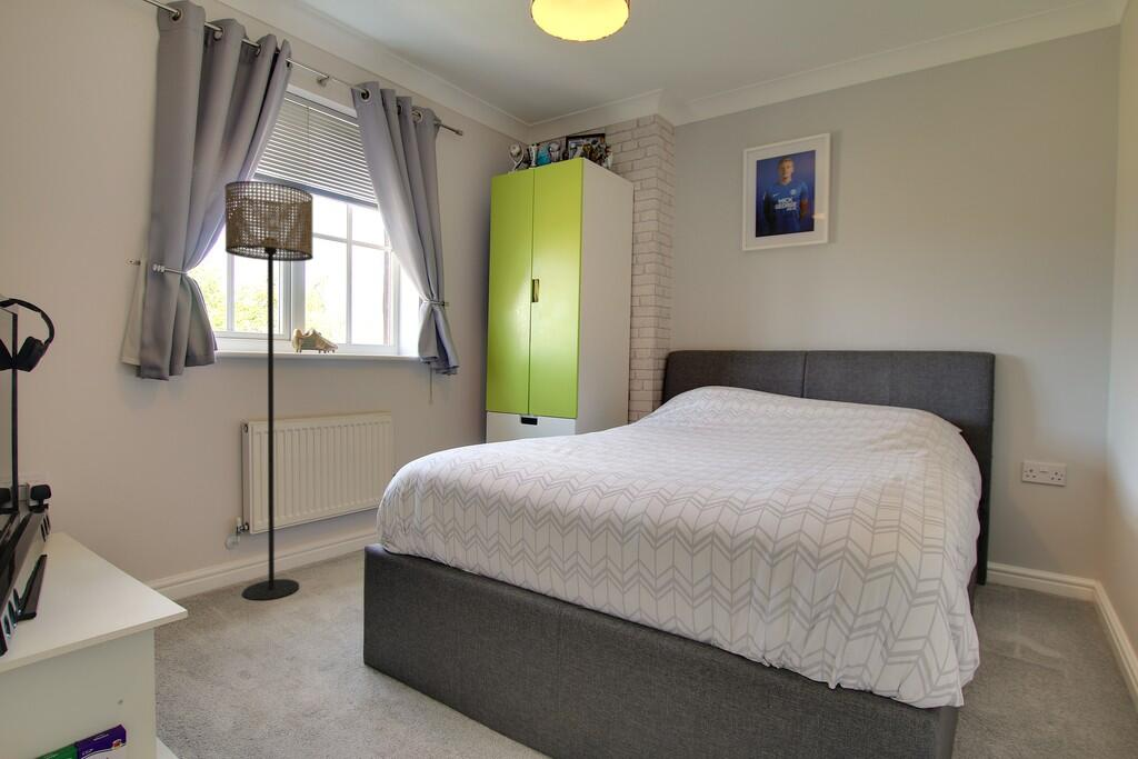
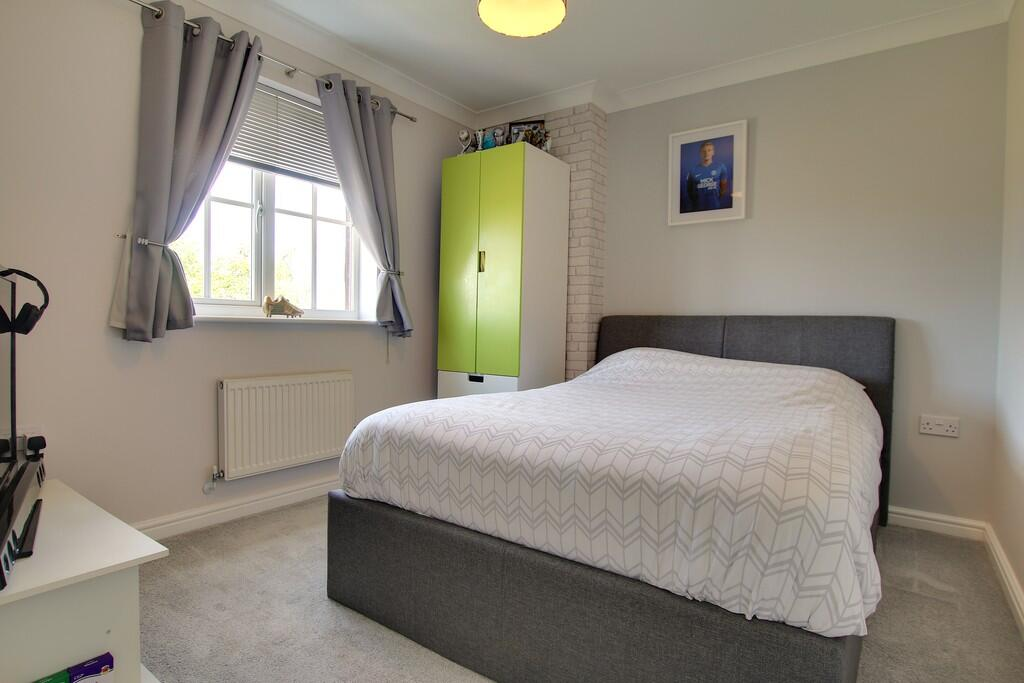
- floor lamp (270, 393)
